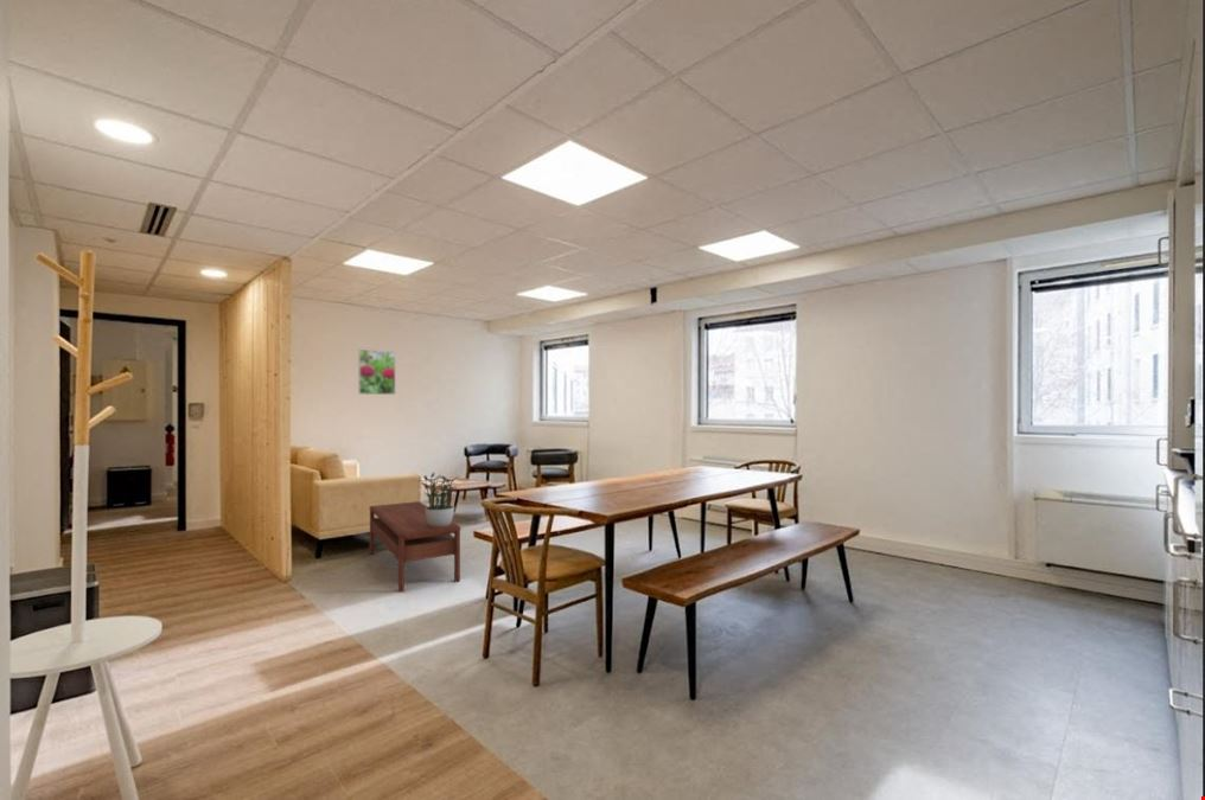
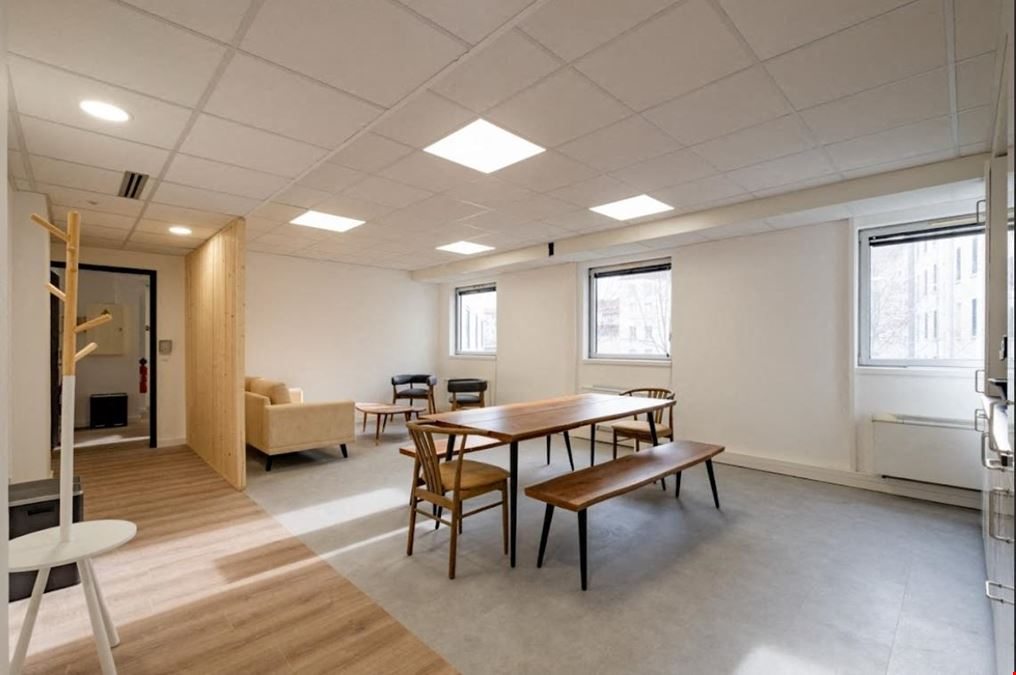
- coffee table (410, 540)
- potted plant (438, 497)
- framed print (377, 372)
